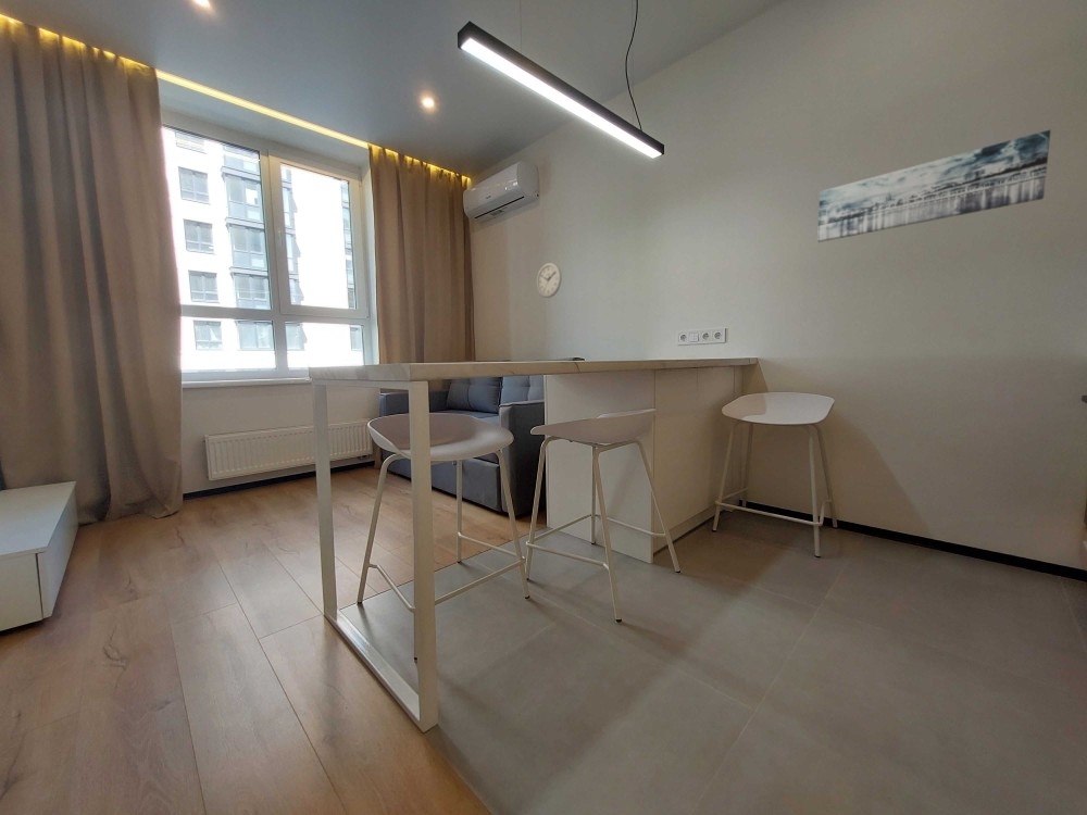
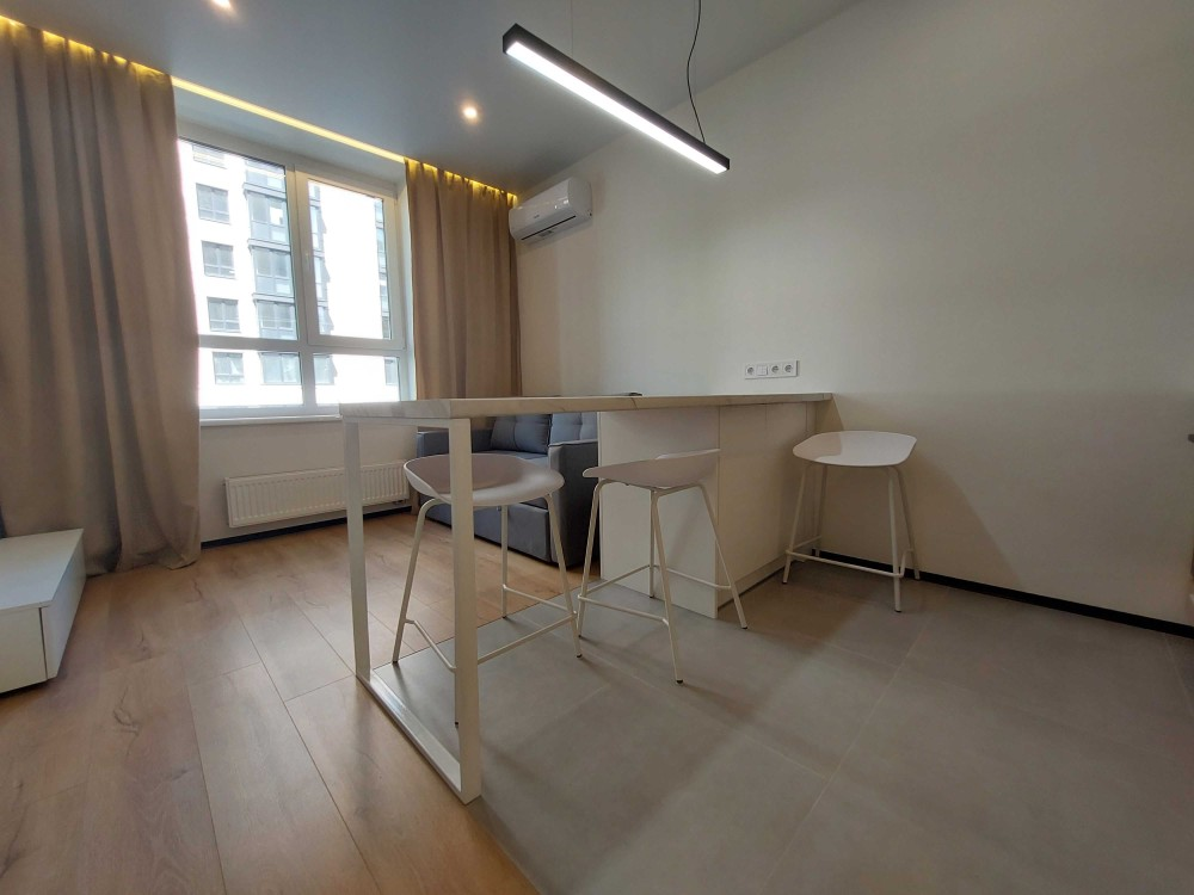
- wall art (916, 195)
- wall clock (548, 279)
